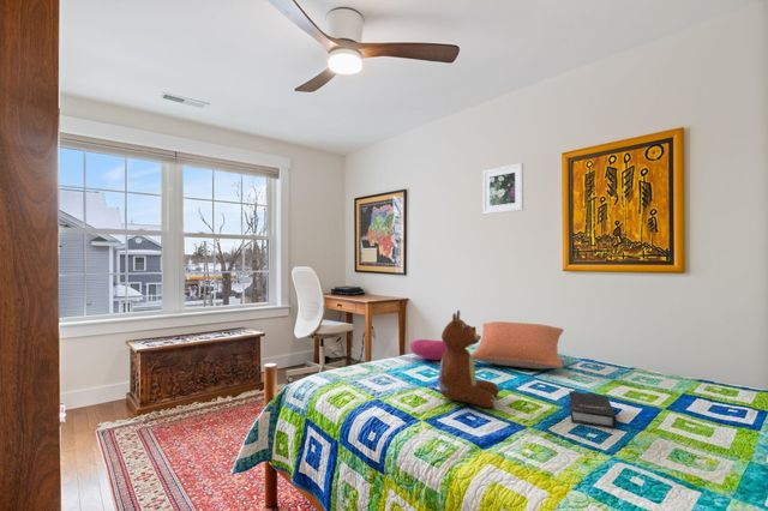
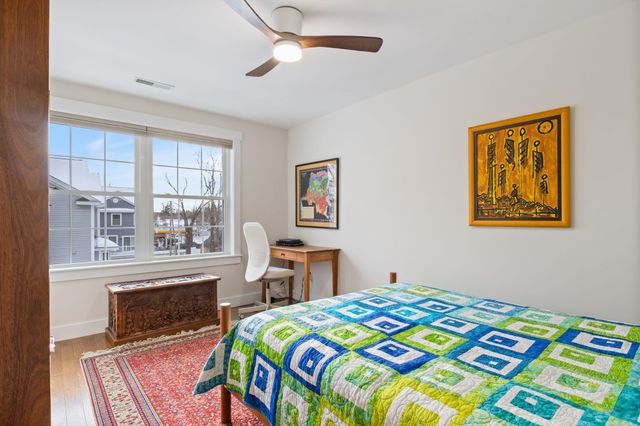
- pillow (517, 343)
- teddy bear (468, 355)
- hardback book (590, 408)
- cushion (431, 349)
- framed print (502, 190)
